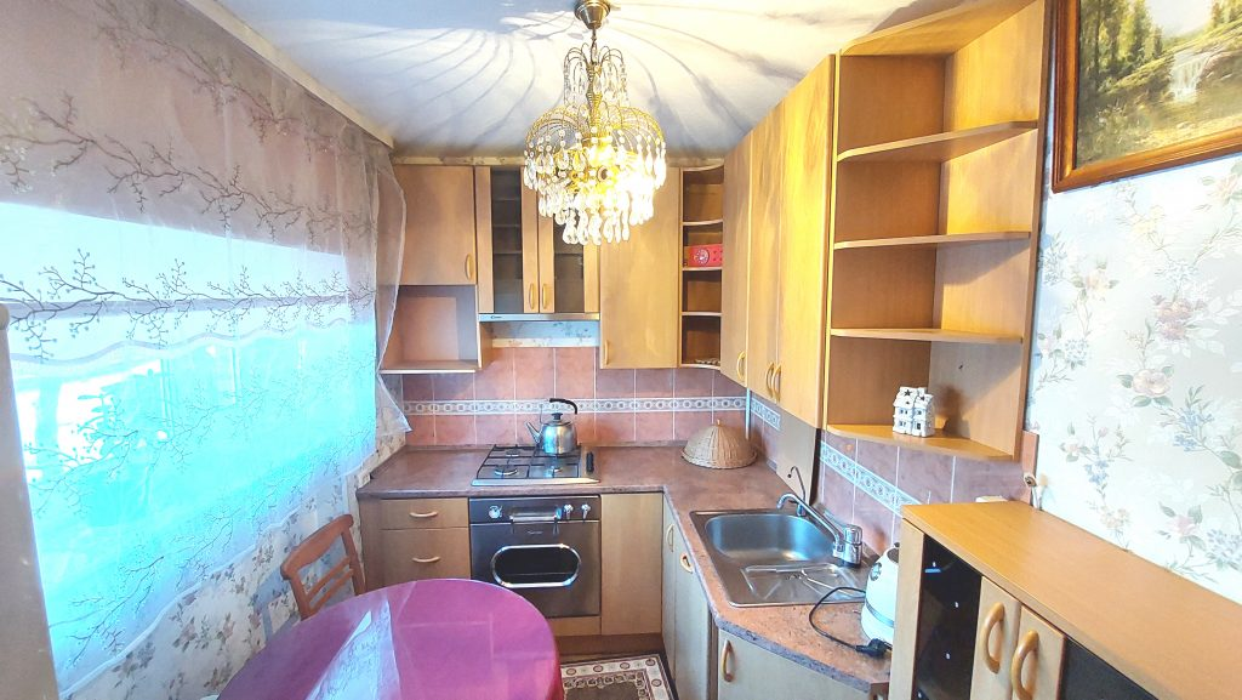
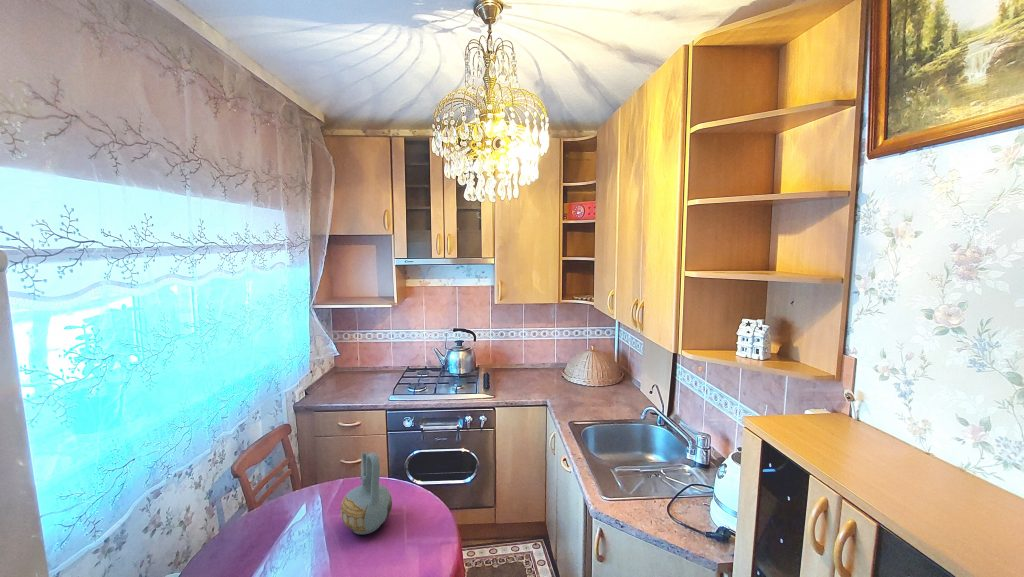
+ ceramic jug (366, 487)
